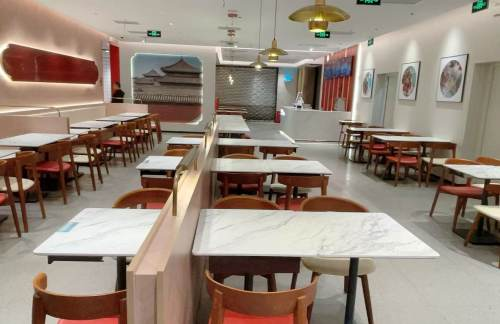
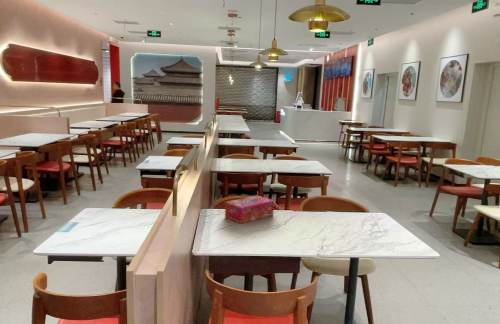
+ tissue box (249, 208)
